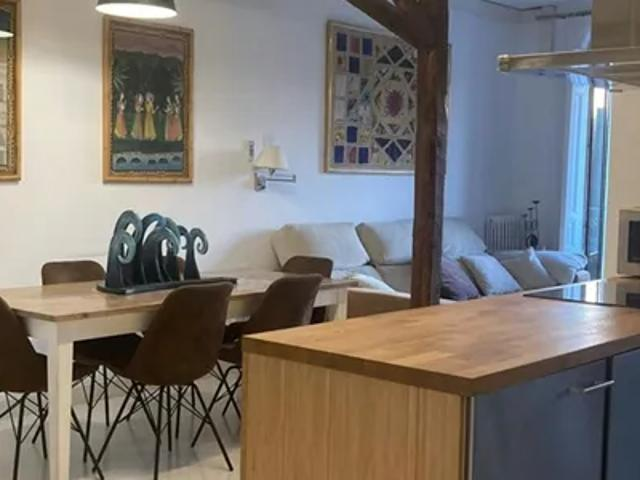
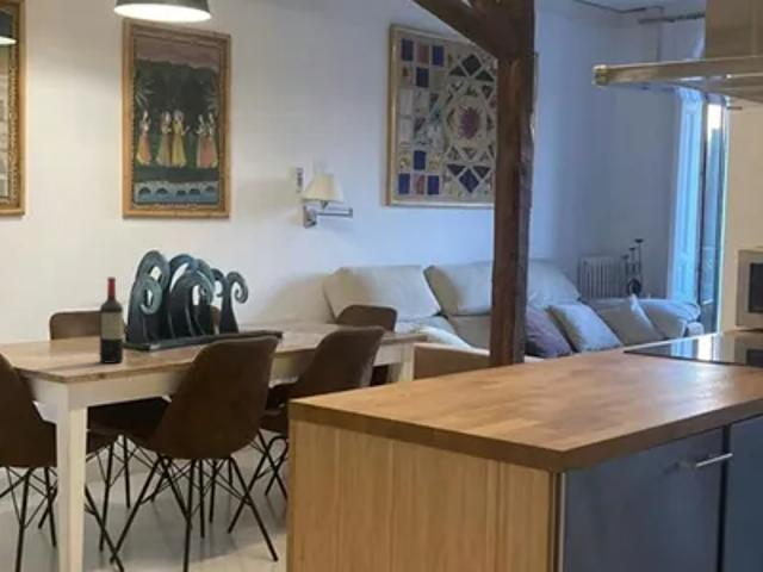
+ wine bottle (111, 319)
